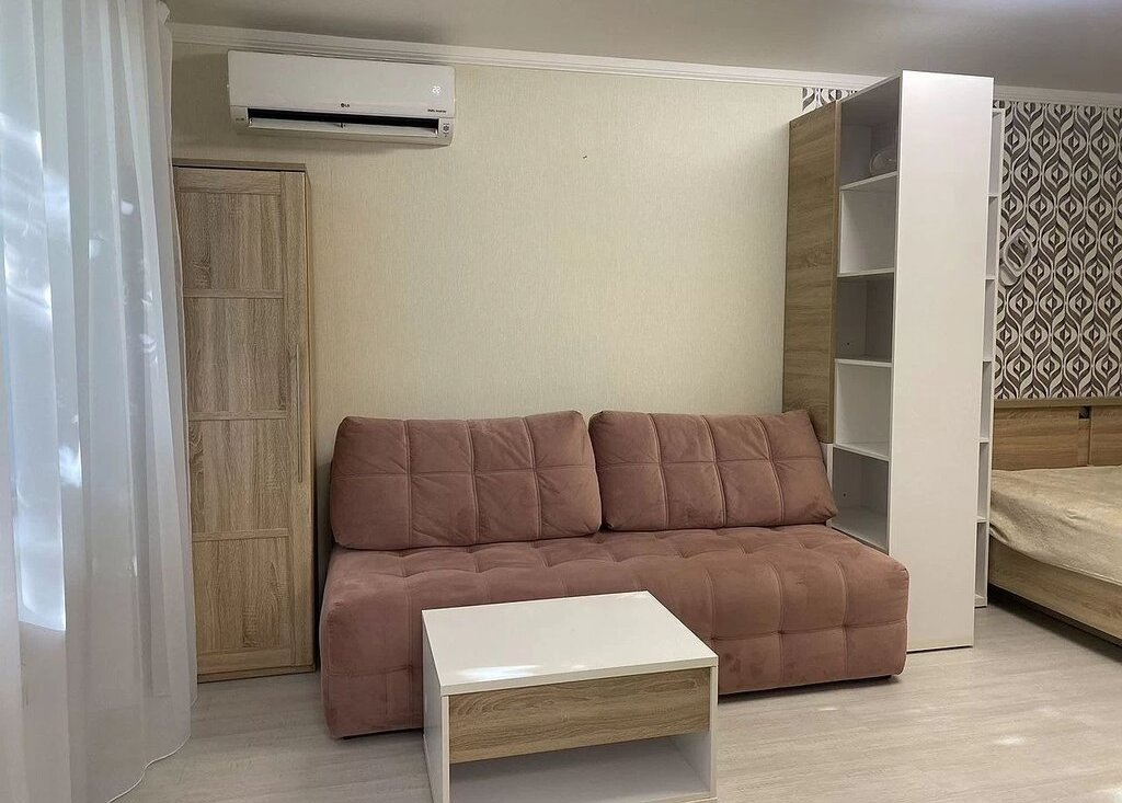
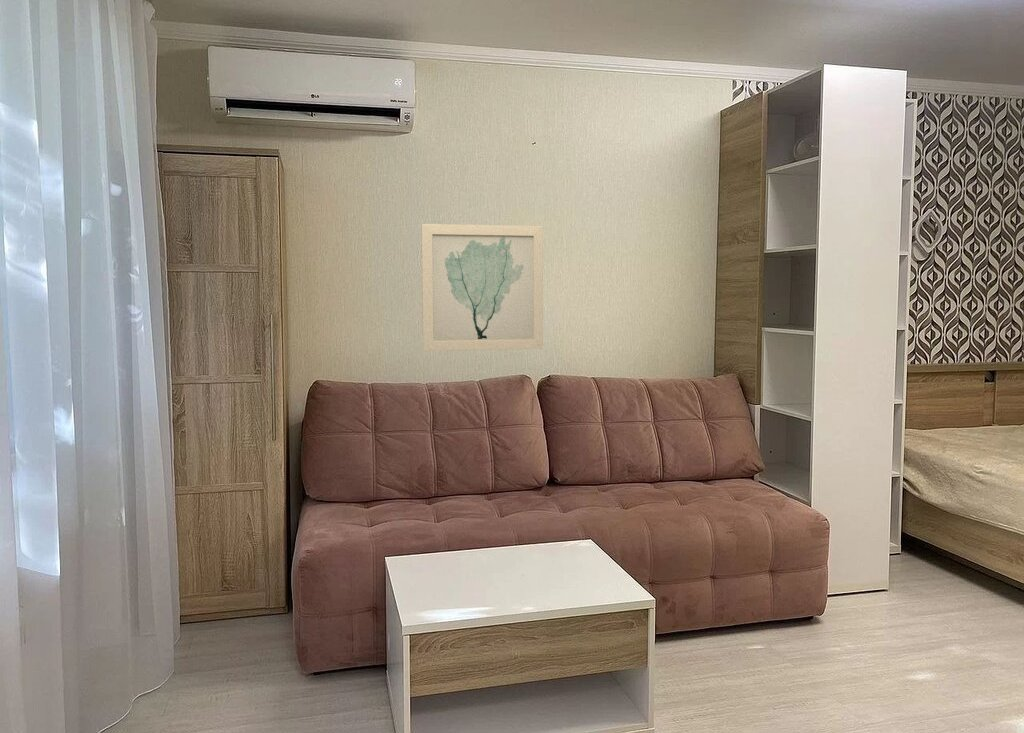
+ wall art (483, 287)
